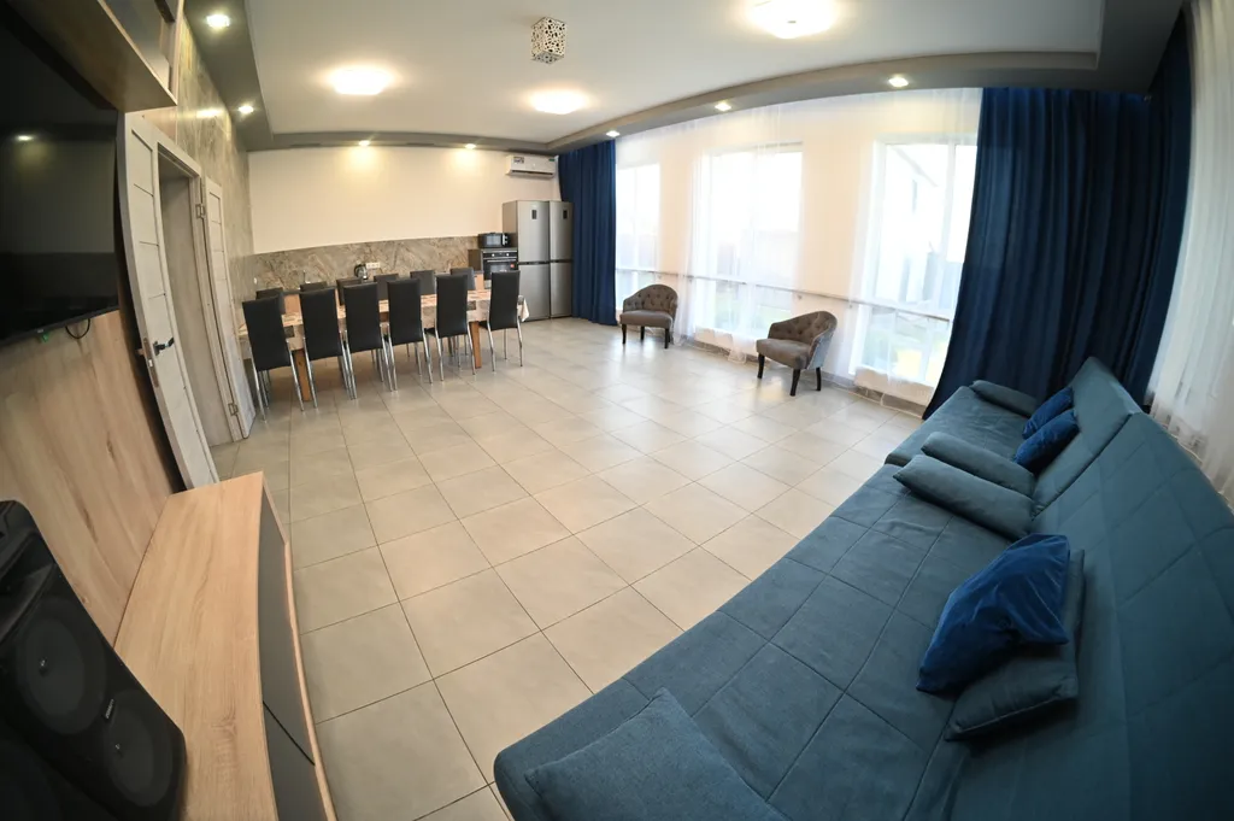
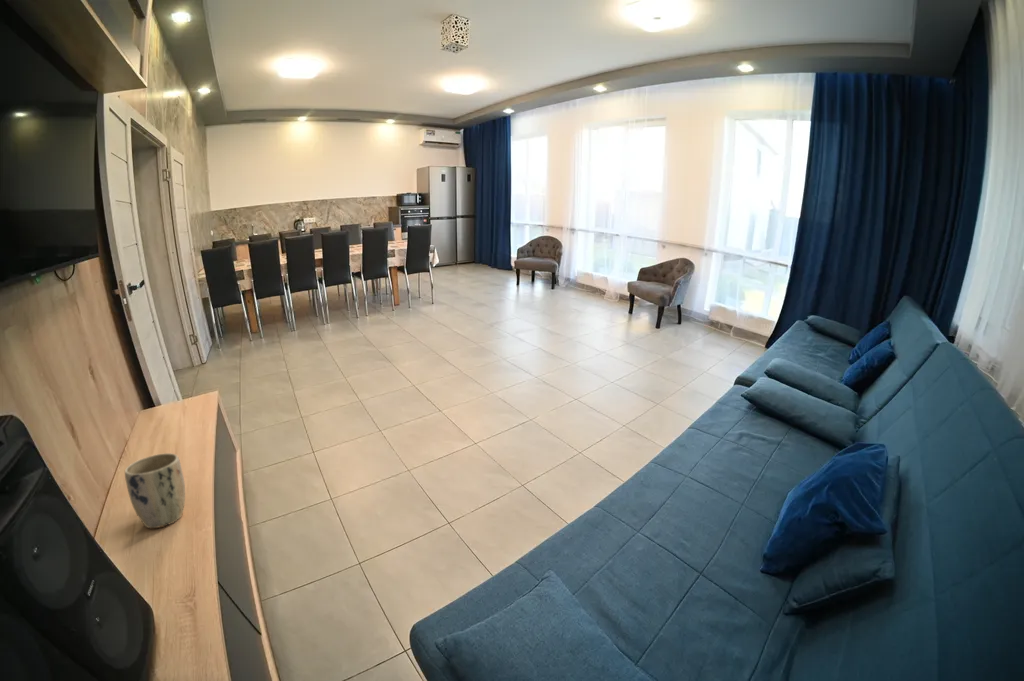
+ plant pot (158, 491)
